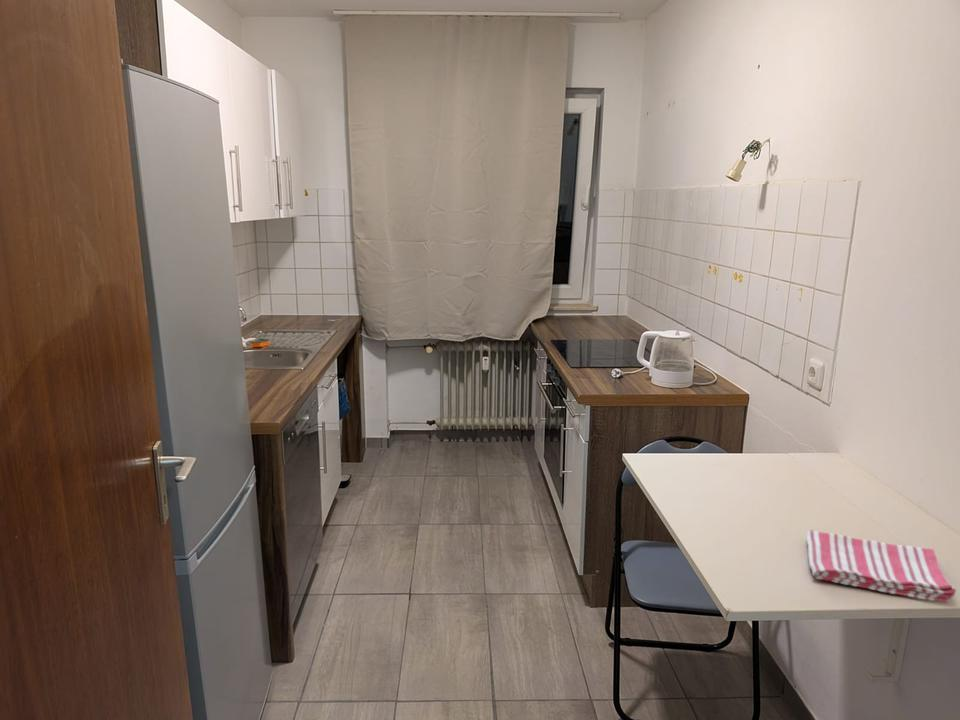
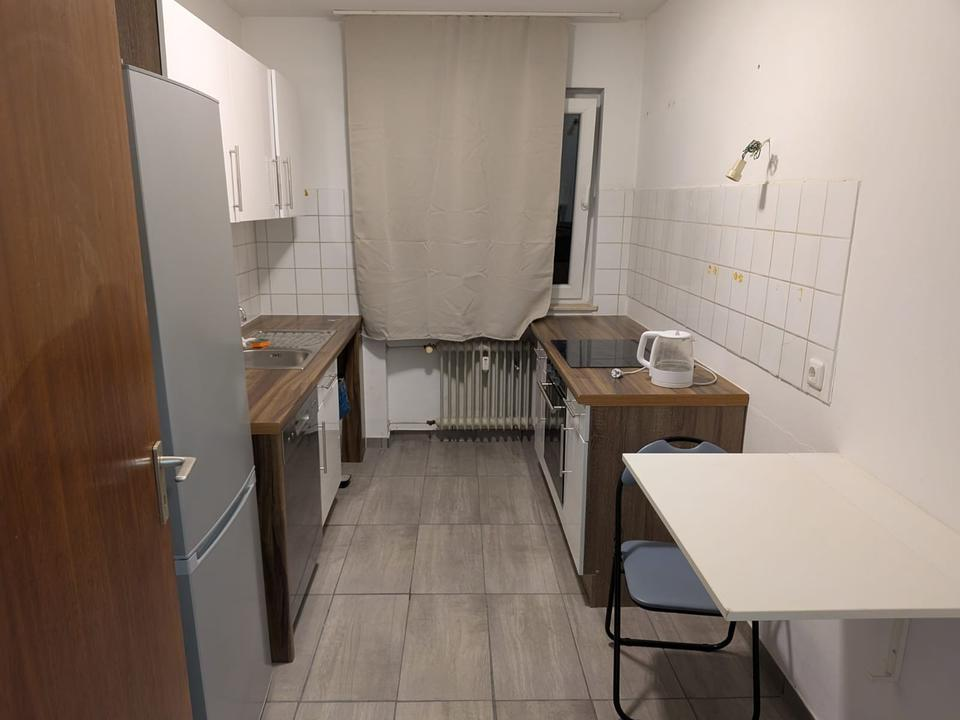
- dish towel (874, 560)
